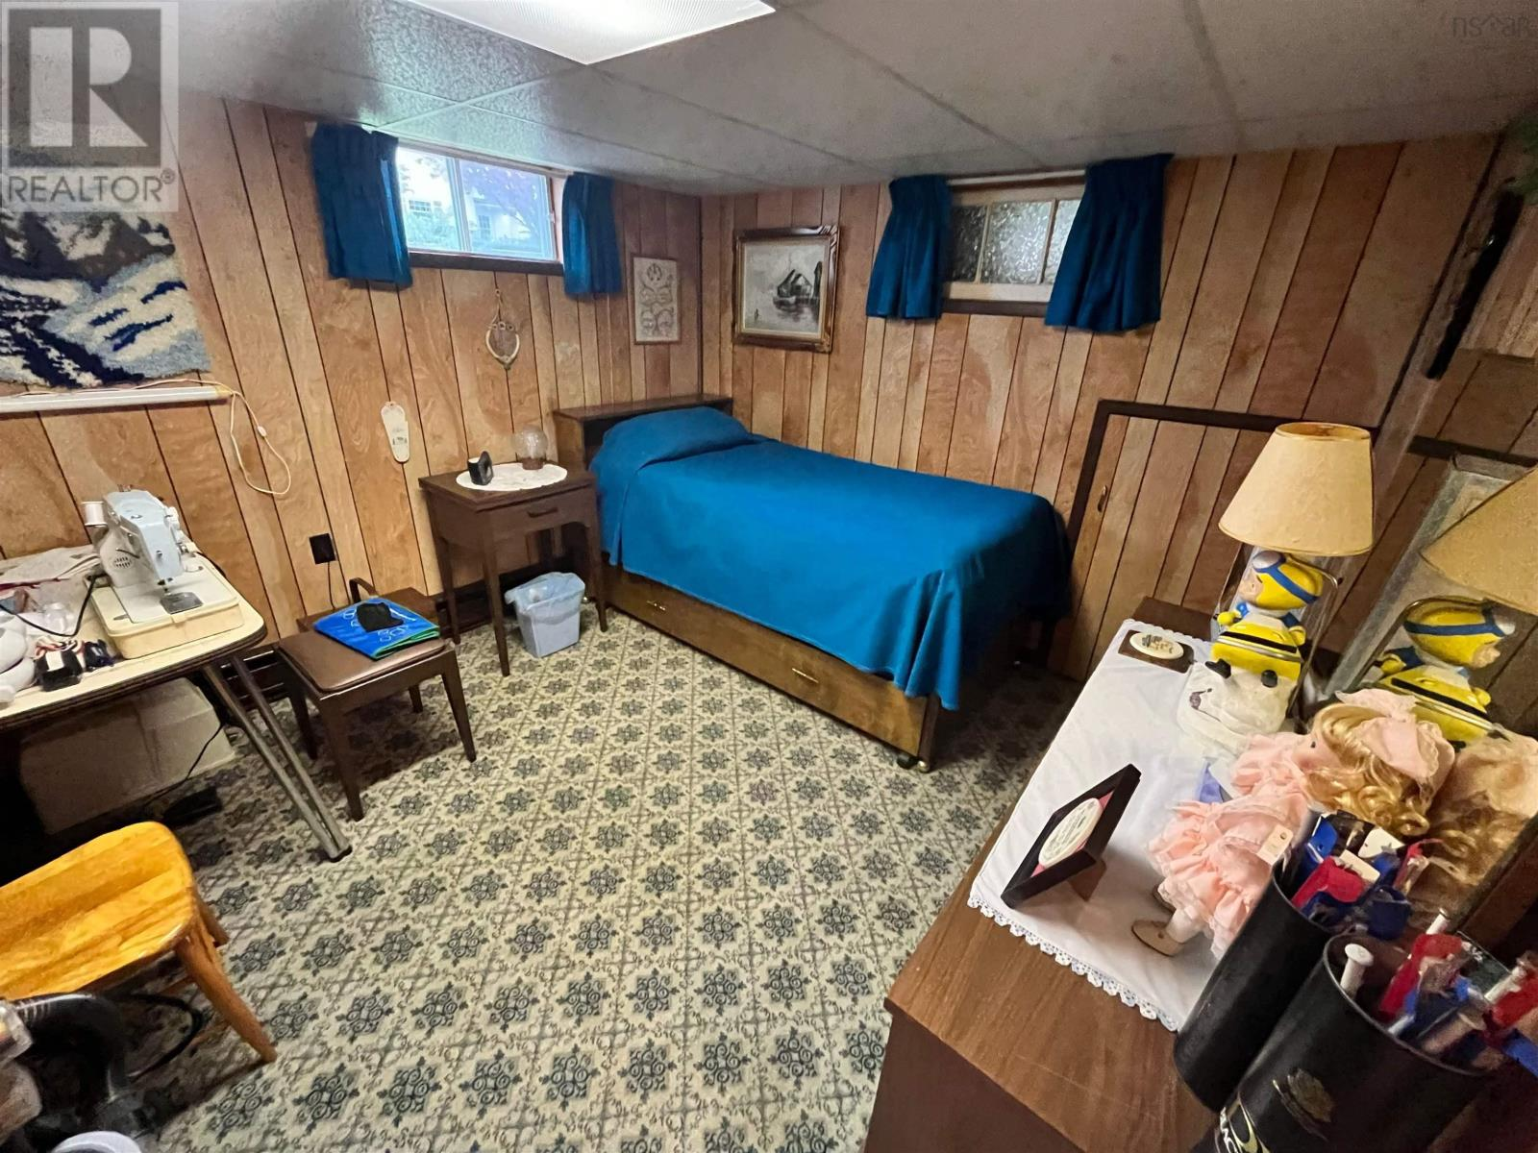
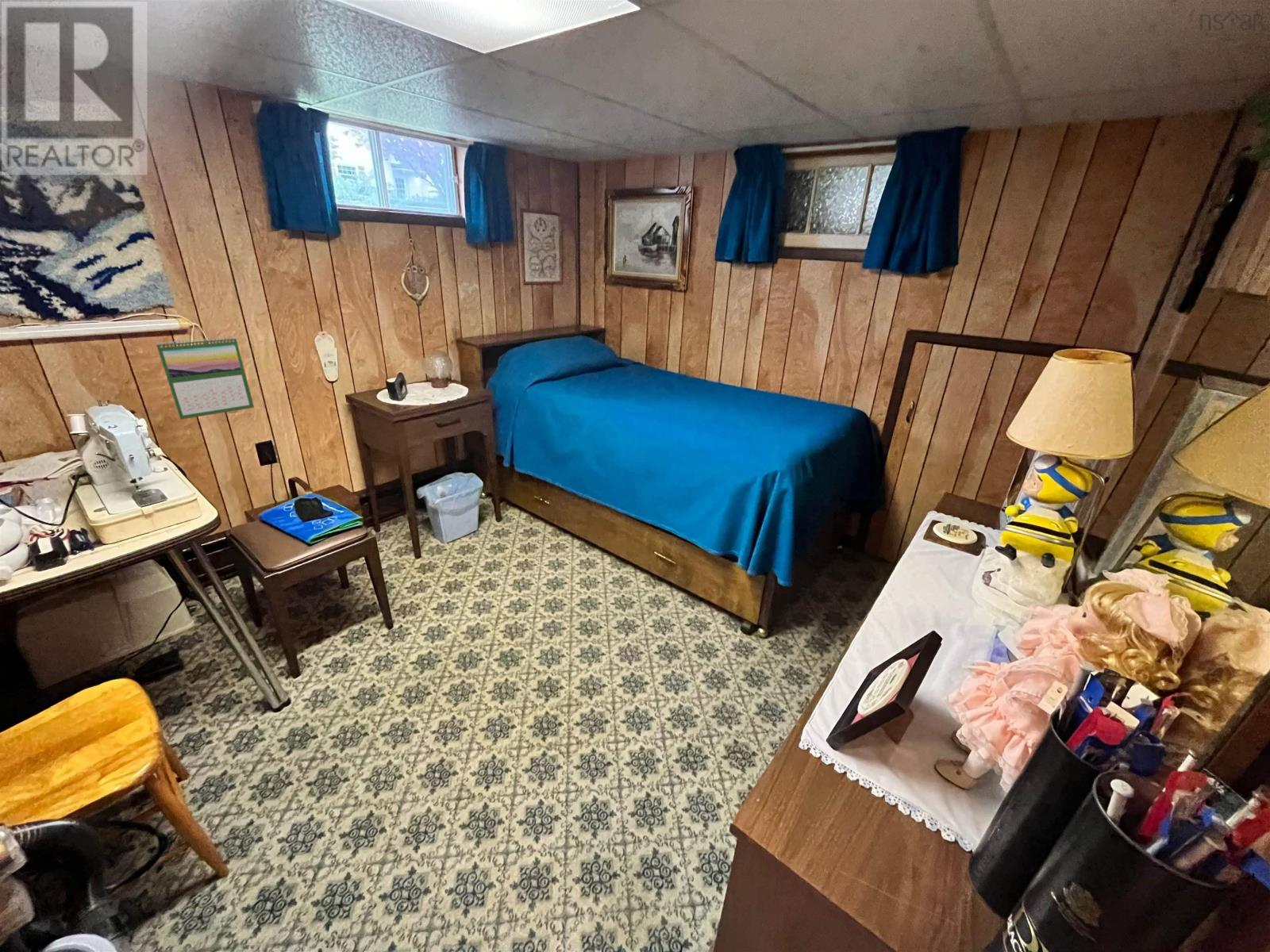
+ calendar (208, 376)
